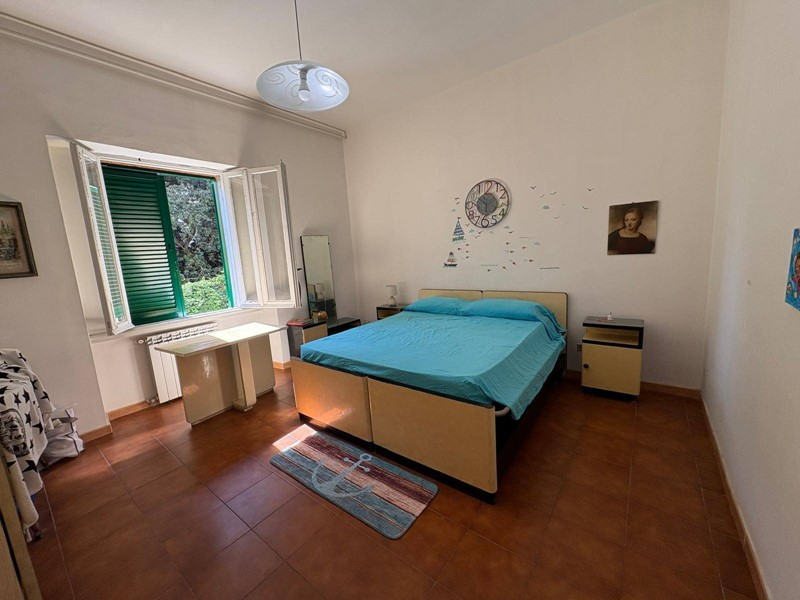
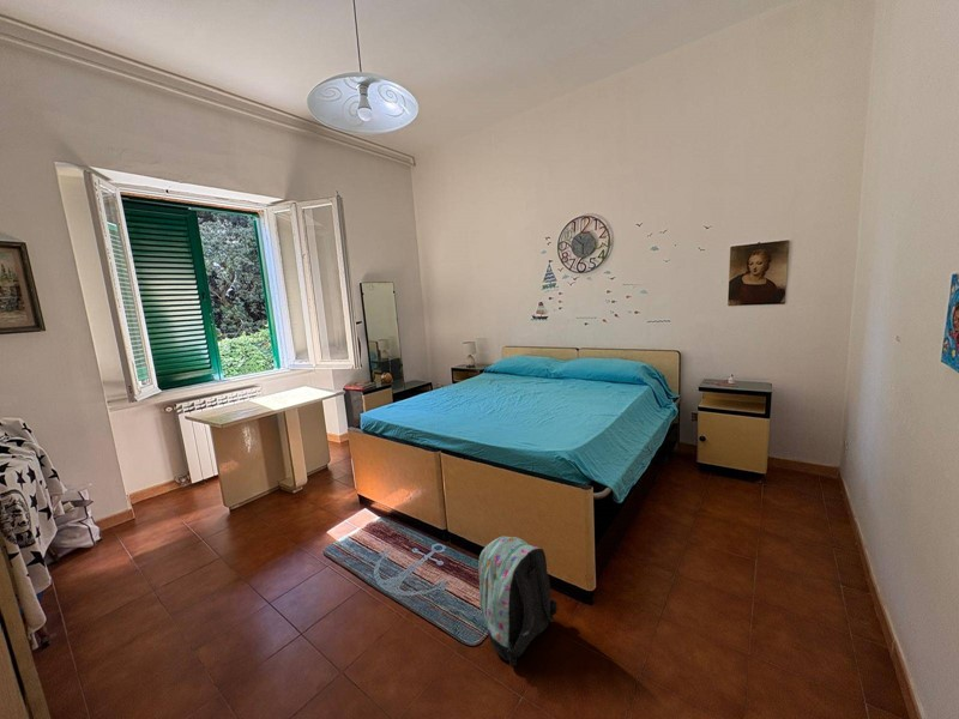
+ backpack (514, 588)
